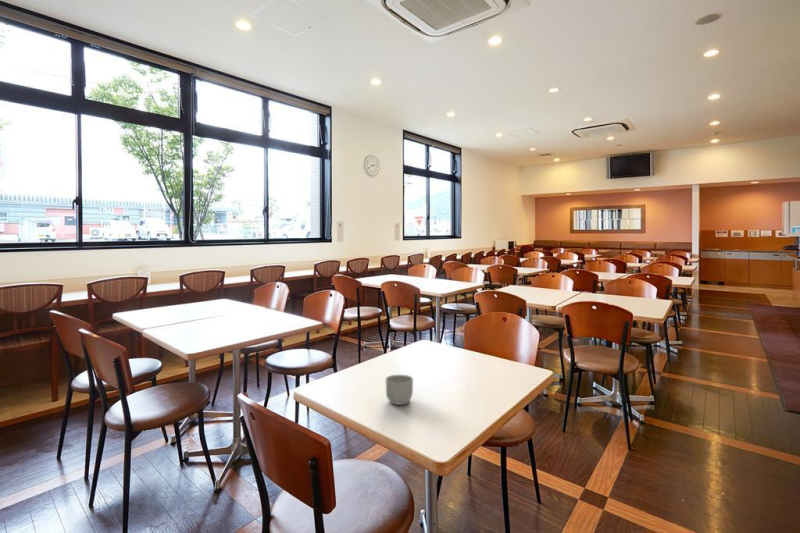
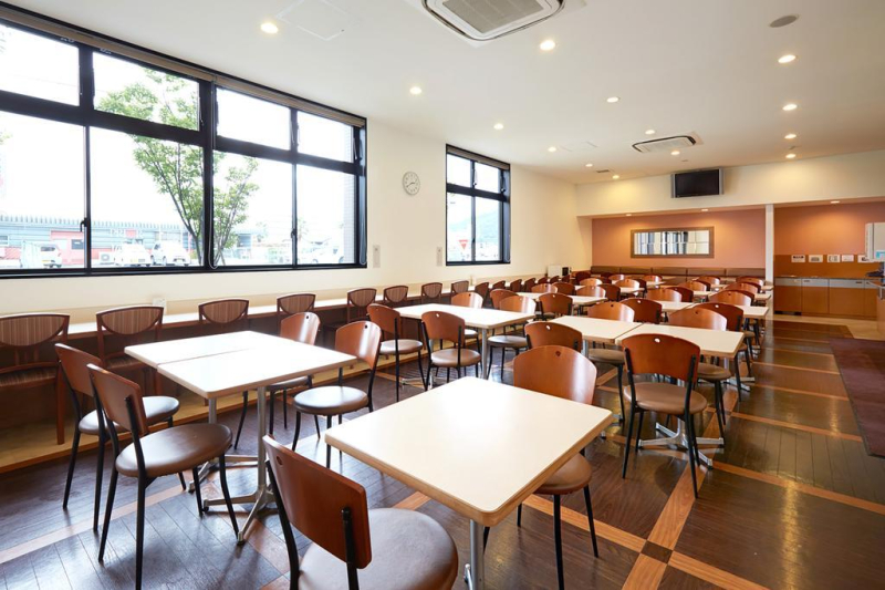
- mug (400, 388)
